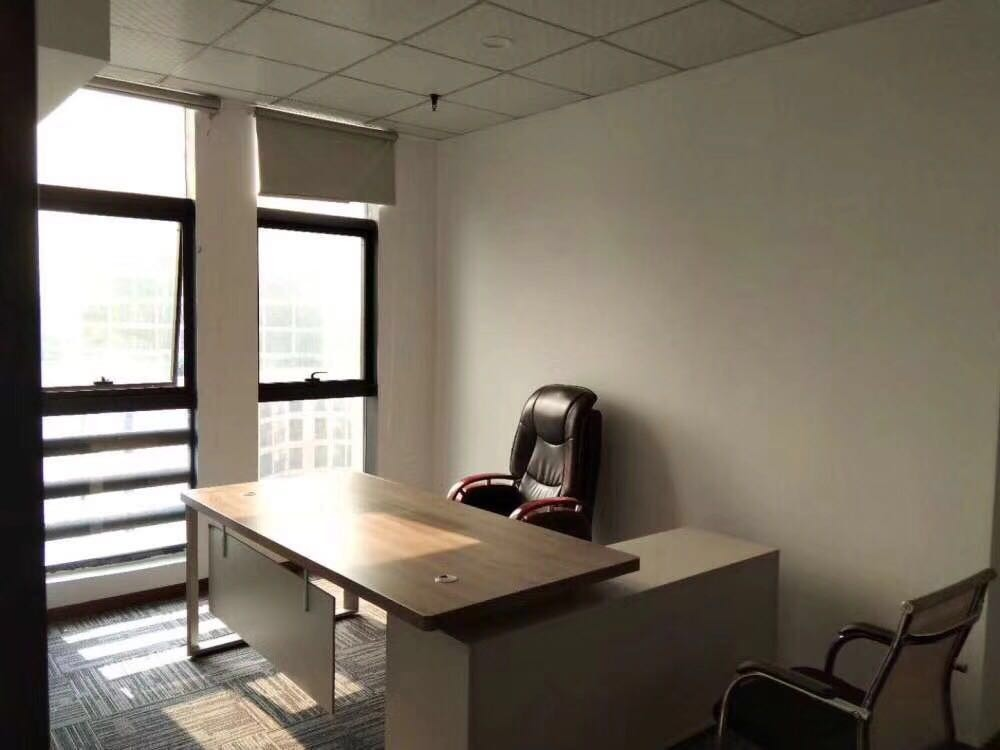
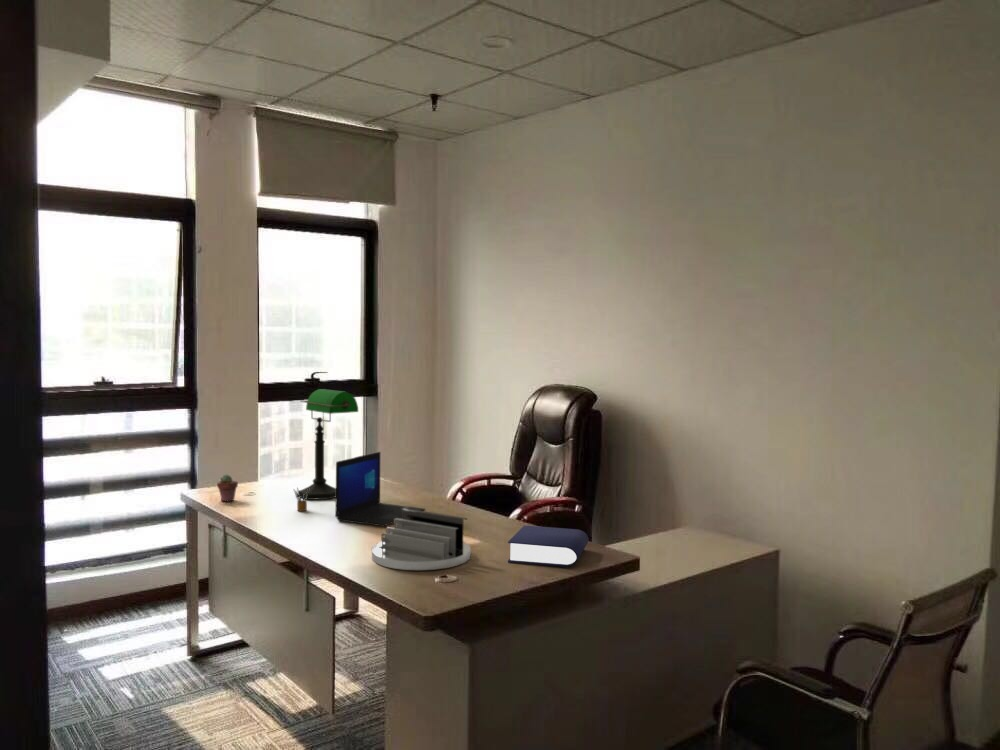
+ pencil box (303, 498)
+ desk lamp (324, 442)
+ laptop (379, 487)
+ desk organizer (421, 536)
+ potted succulent (227, 487)
+ book (549, 545)
